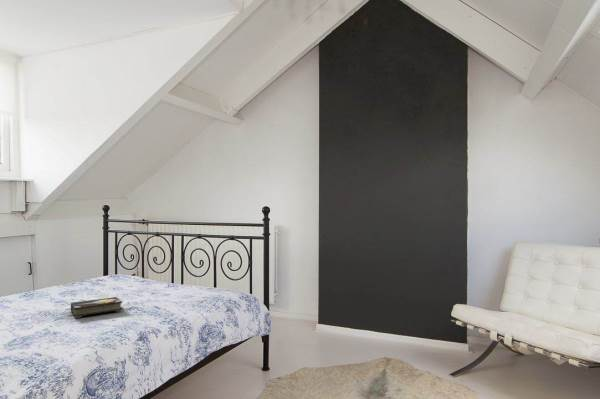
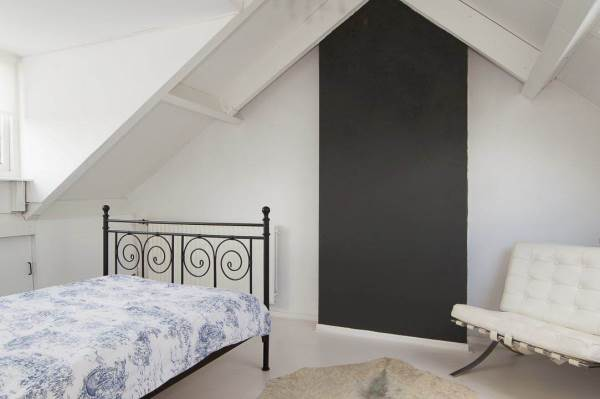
- hardback book (96, 305)
